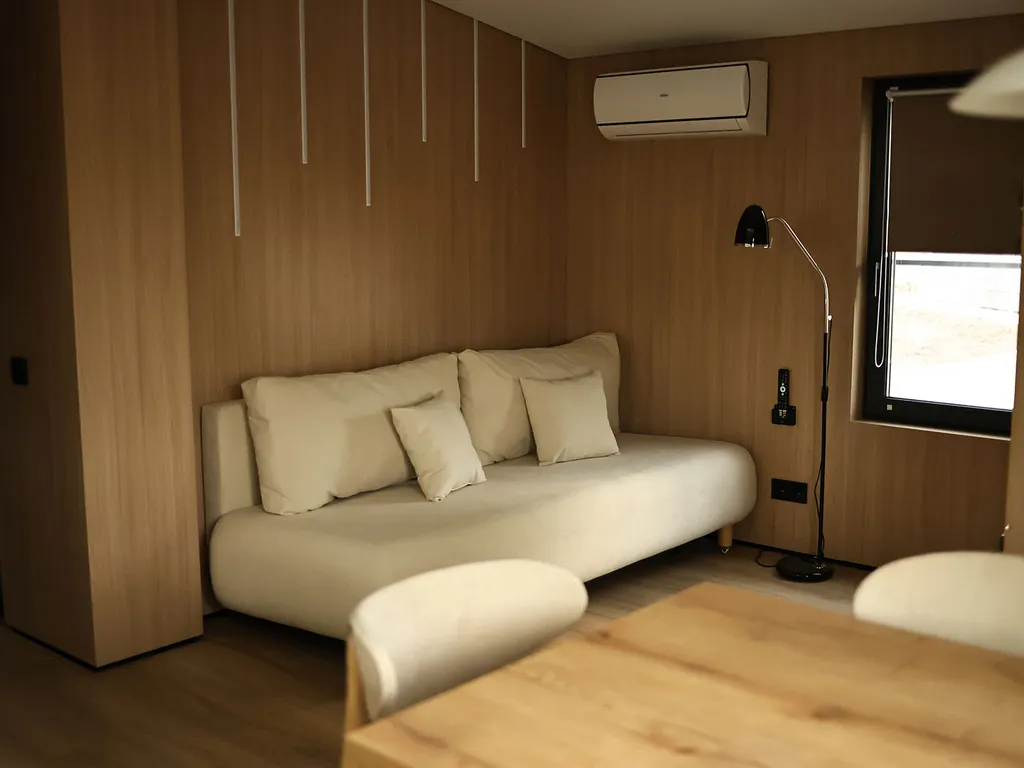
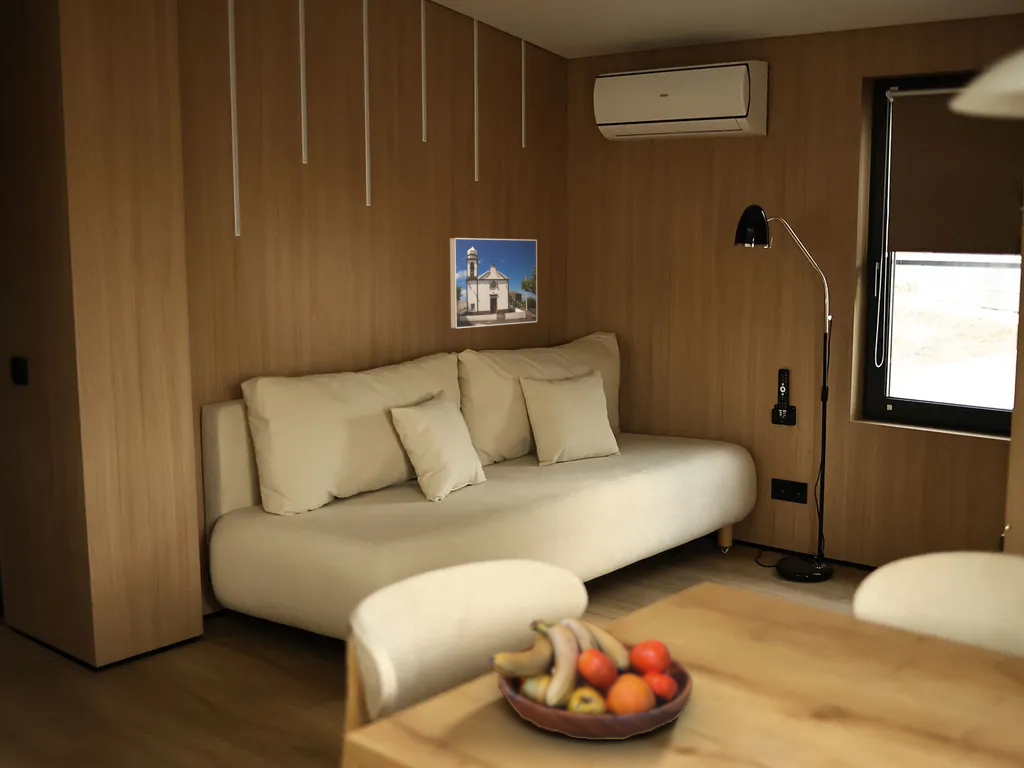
+ fruit bowl (593, 667)
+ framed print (495, 282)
